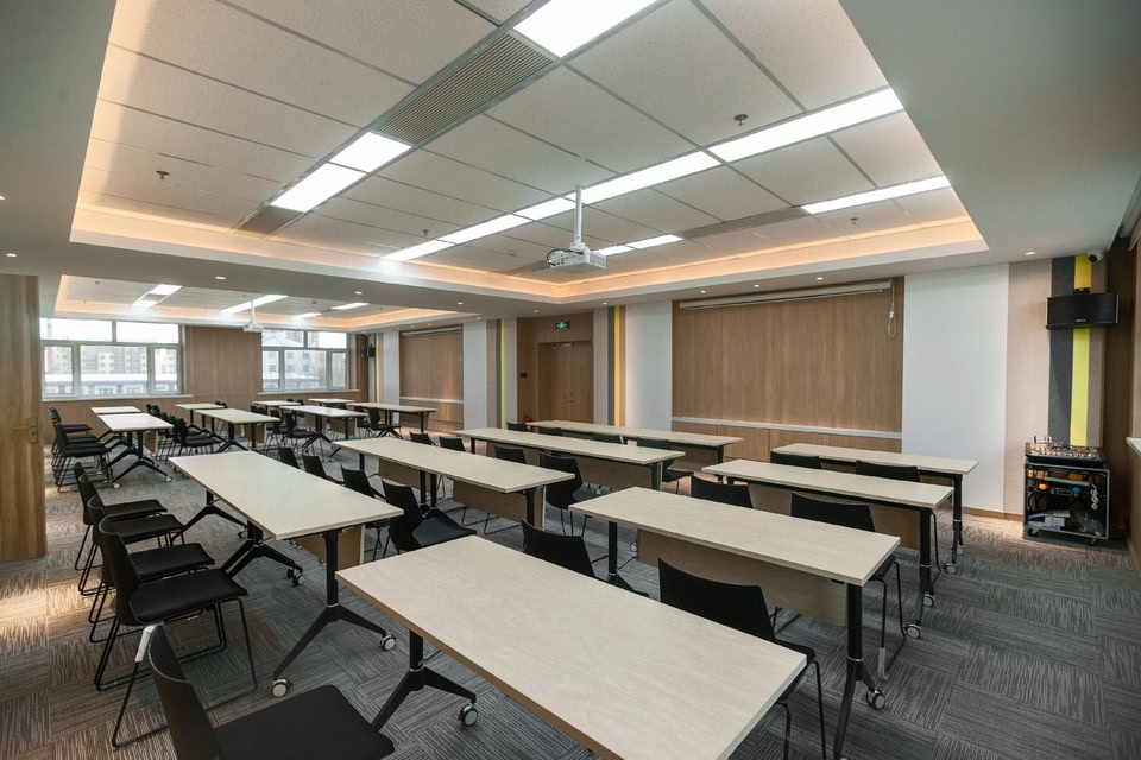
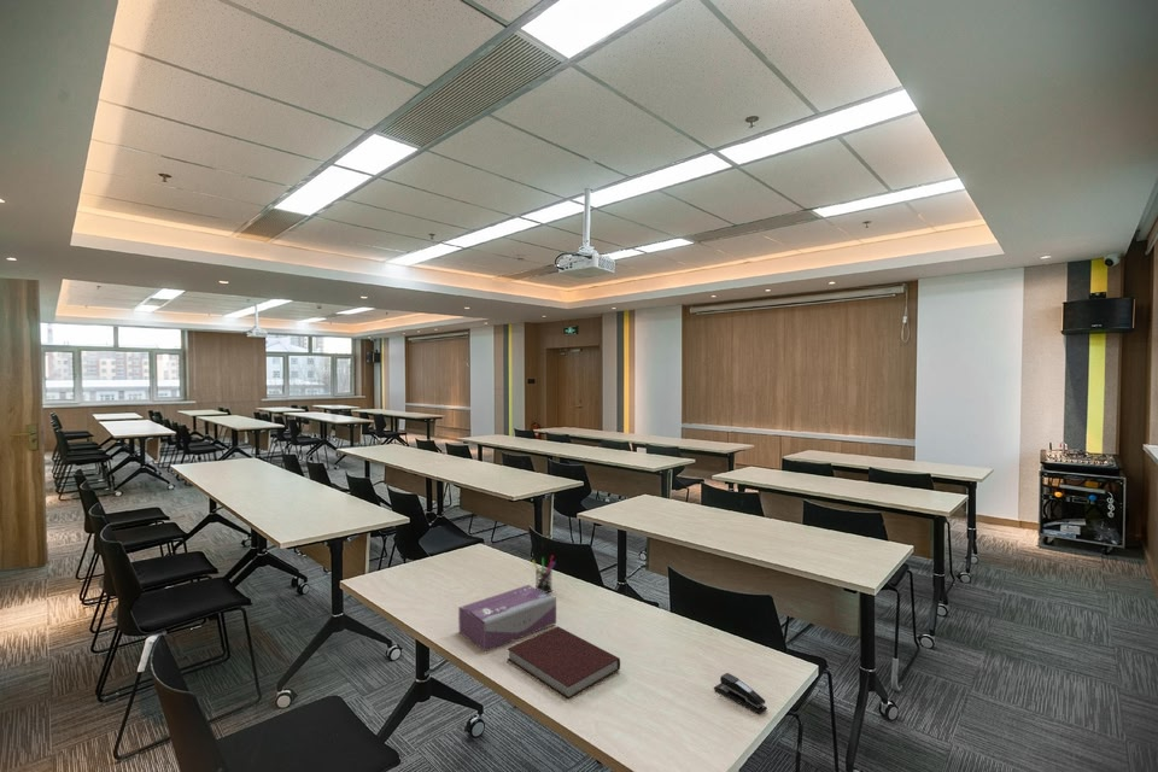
+ tissue box (508, 614)
+ stapler (739, 690)
+ notebook (562, 659)
+ pen holder (544, 572)
